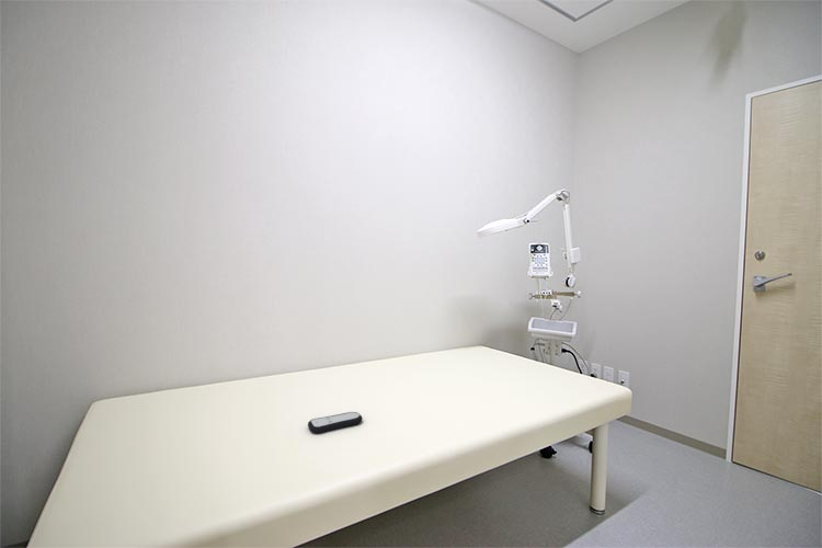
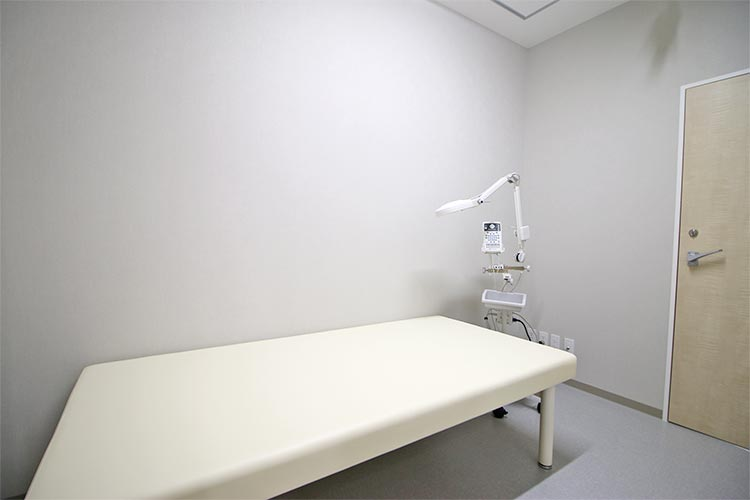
- remote control (335, 421)
